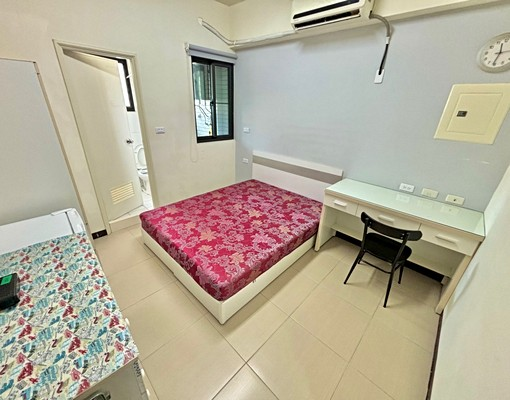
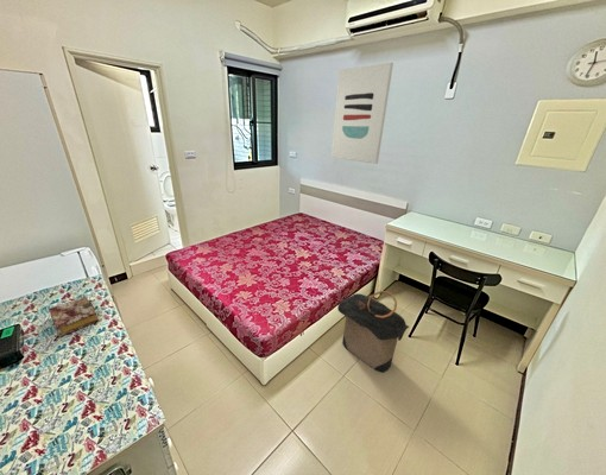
+ book (74, 314)
+ wall art (358, 116)
+ laundry hamper (368, 324)
